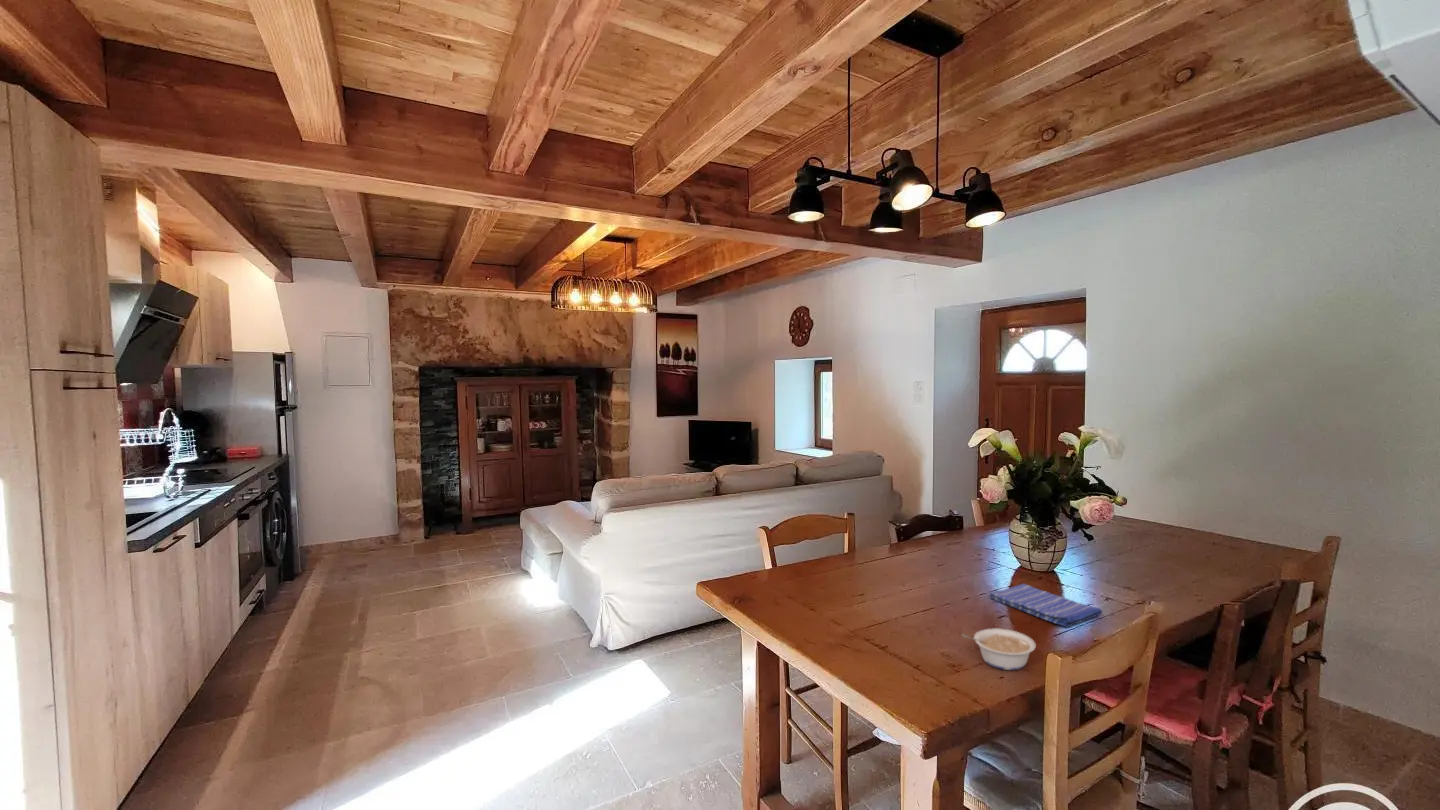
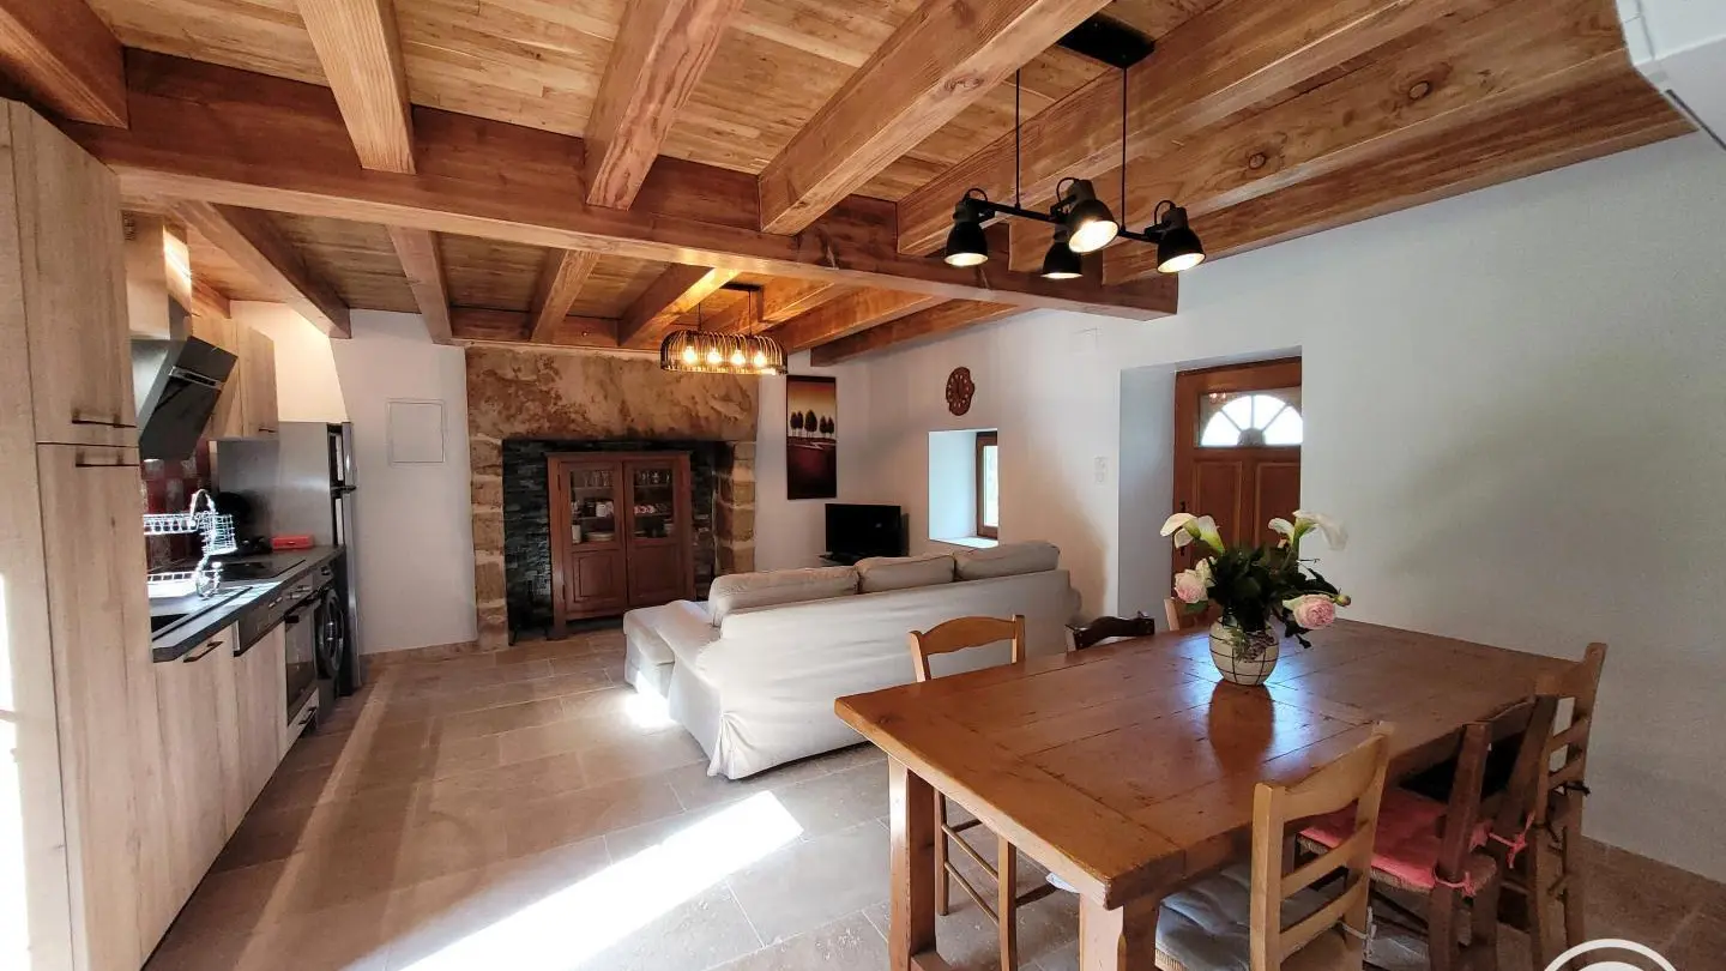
- legume (1002, 649)
- dish towel (1043, 602)
